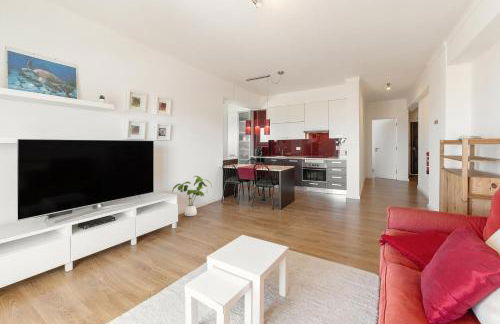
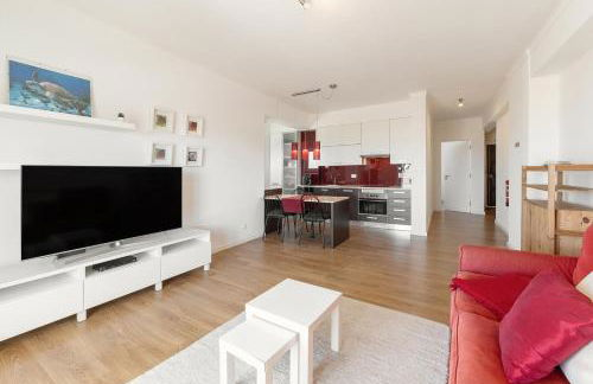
- house plant (197, 195)
